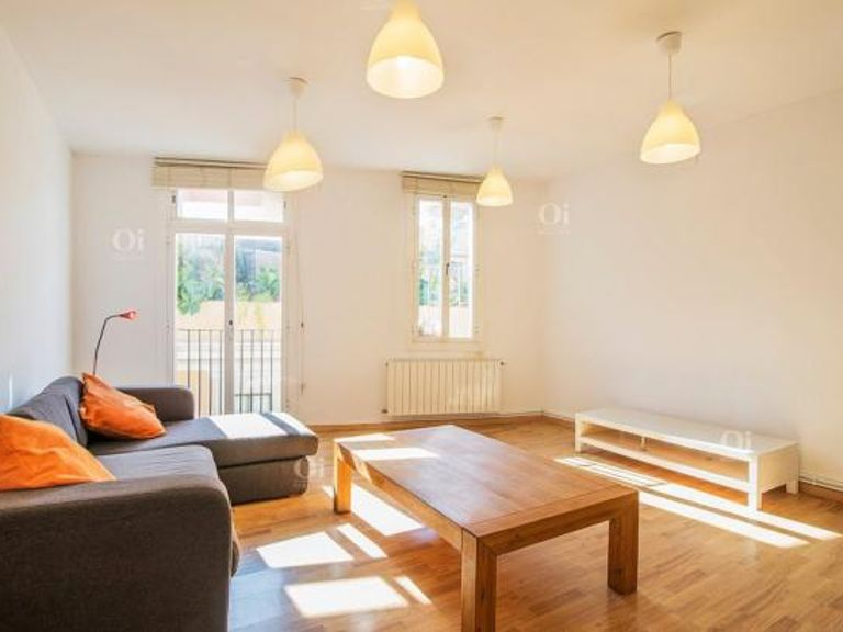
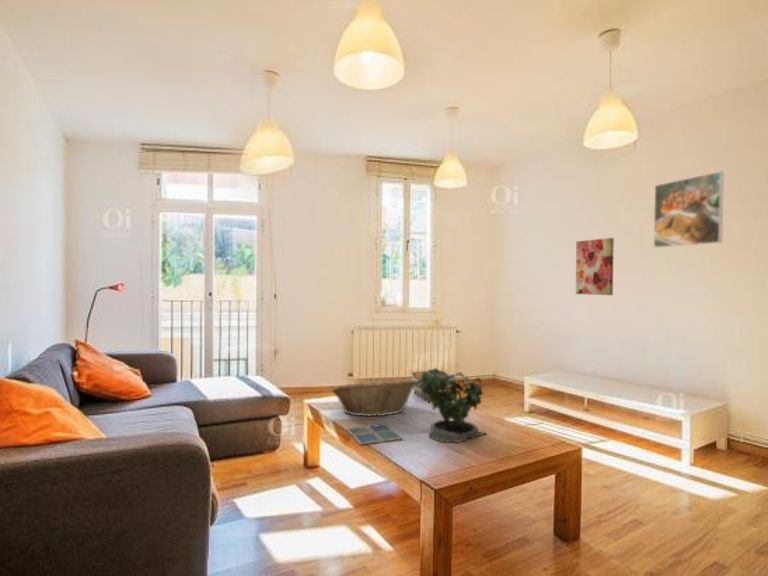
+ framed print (686, 212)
+ fruit basket (374, 392)
+ book stack (425, 385)
+ wall art (593, 267)
+ drink coaster (373, 434)
+ potted plant (449, 398)
